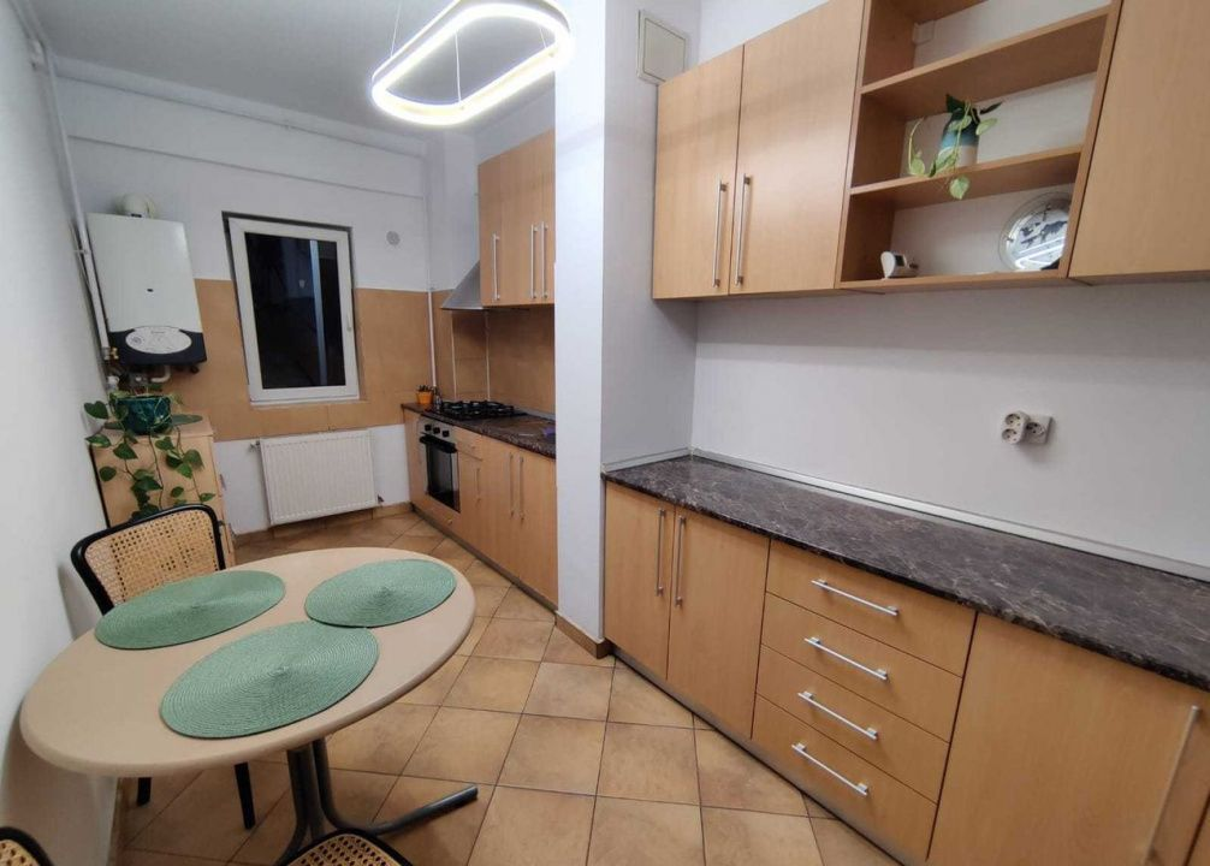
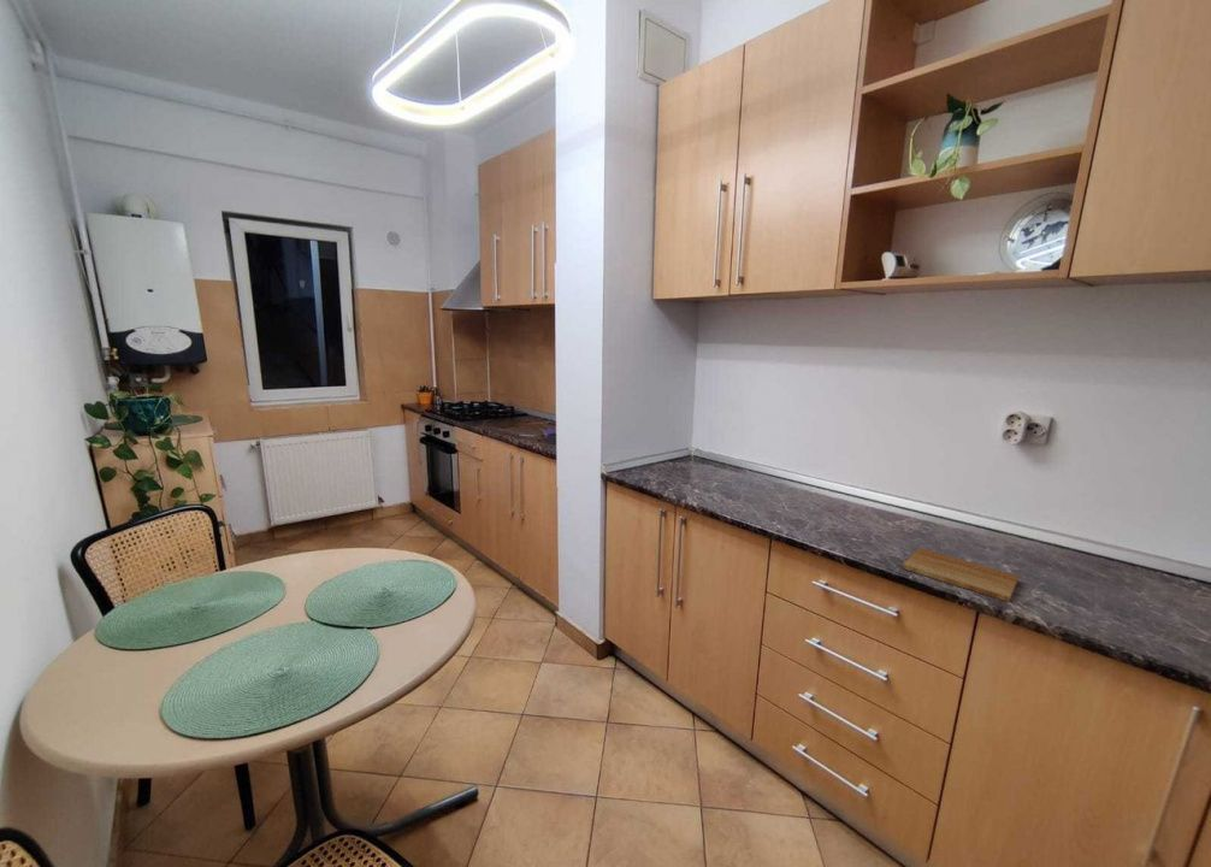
+ cutting board (958, 572)
